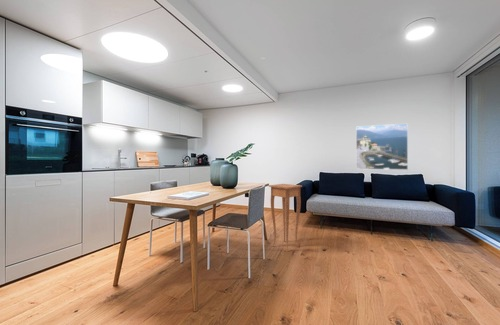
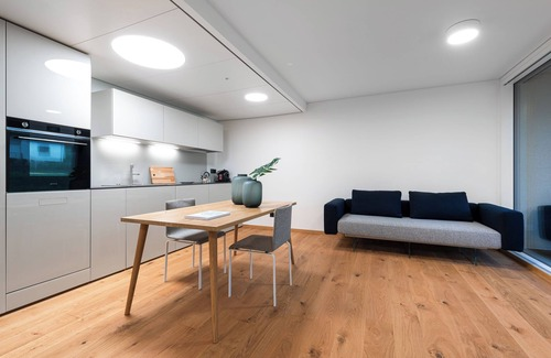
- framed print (380, 147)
- side table (285, 215)
